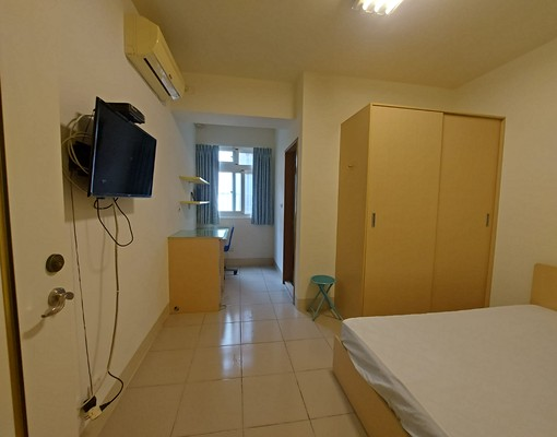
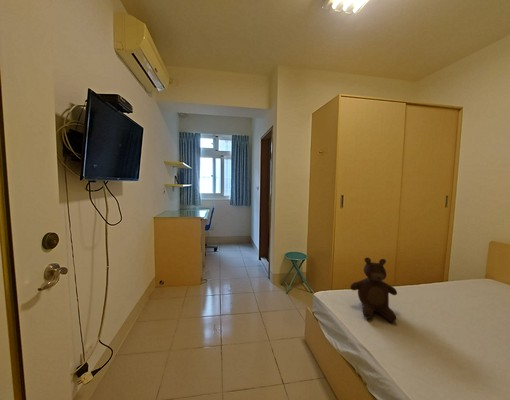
+ teddy bear (376, 286)
